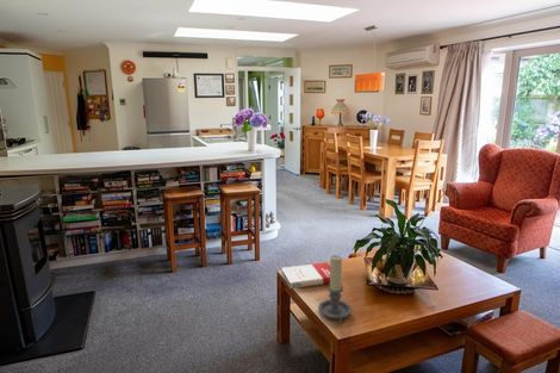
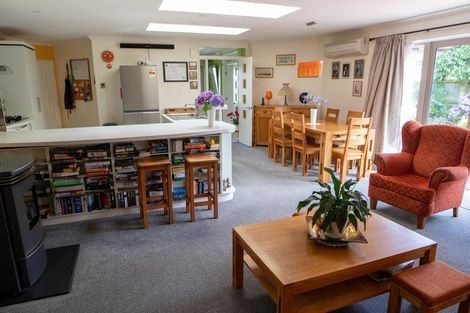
- book (310, 274)
- candle holder (336, 286)
